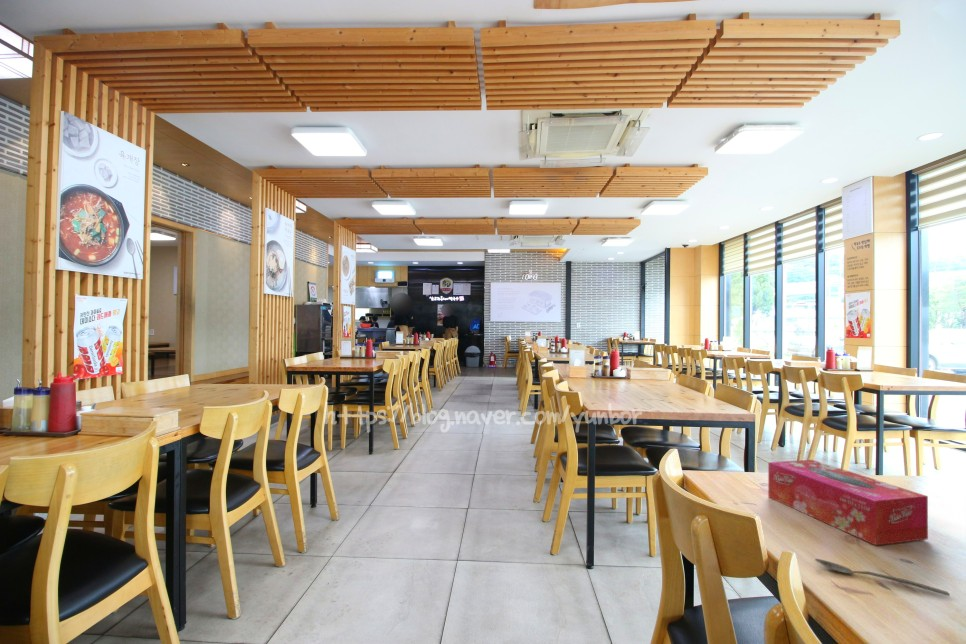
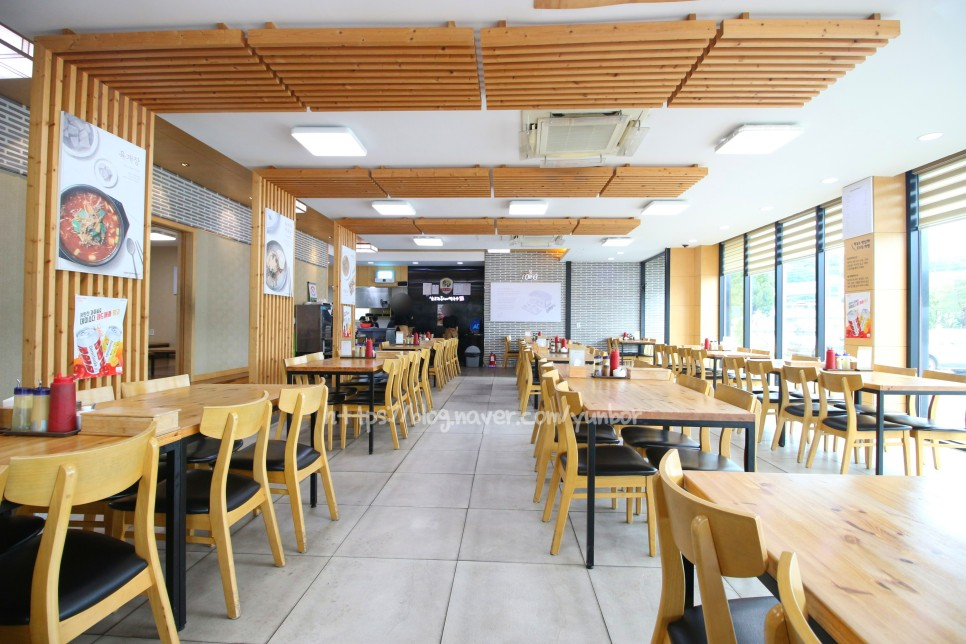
- spoon (878, 576)
- tissue box (839, 496)
